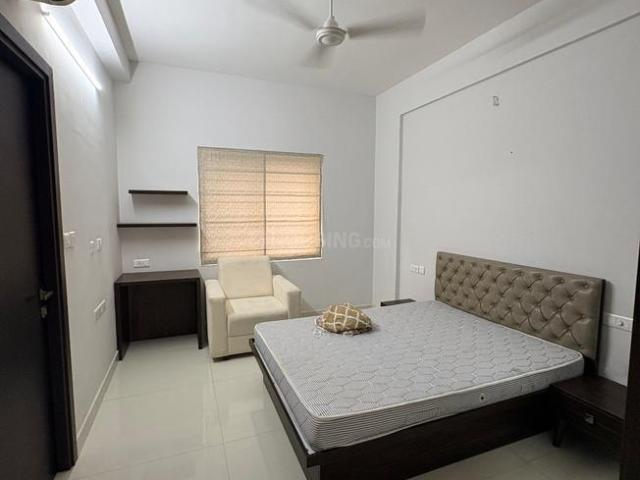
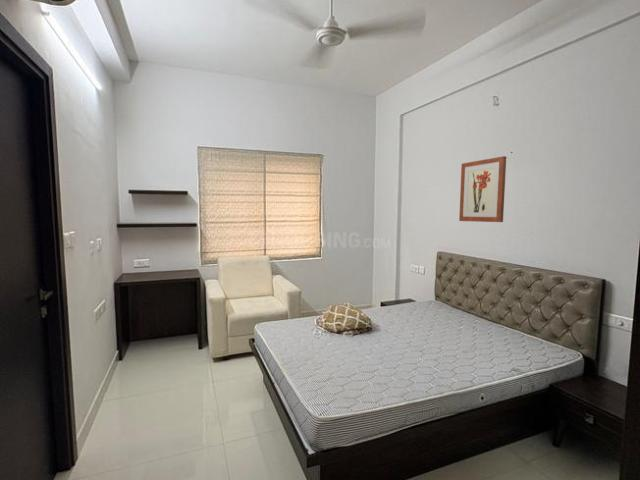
+ wall art (481, 191)
